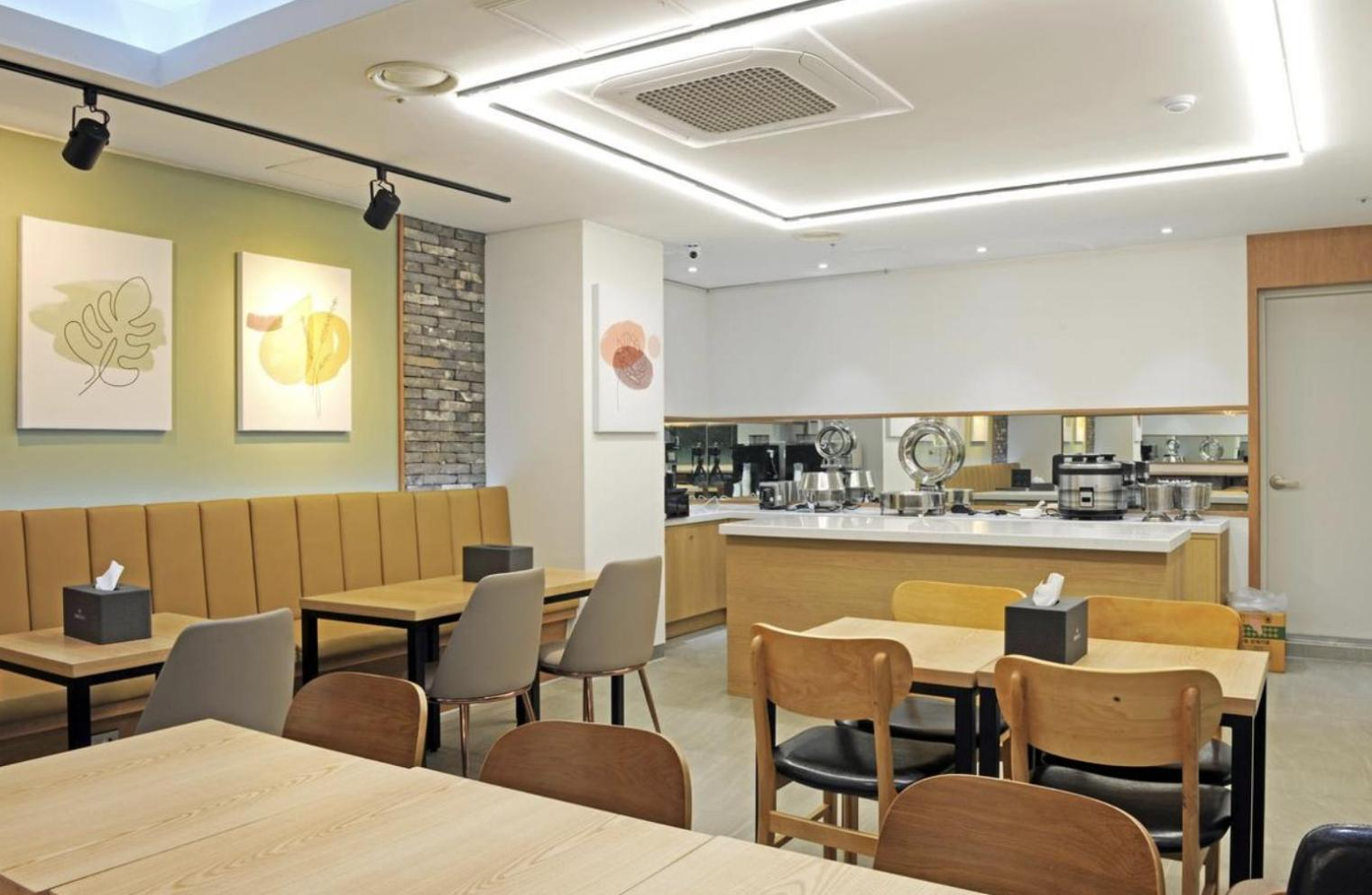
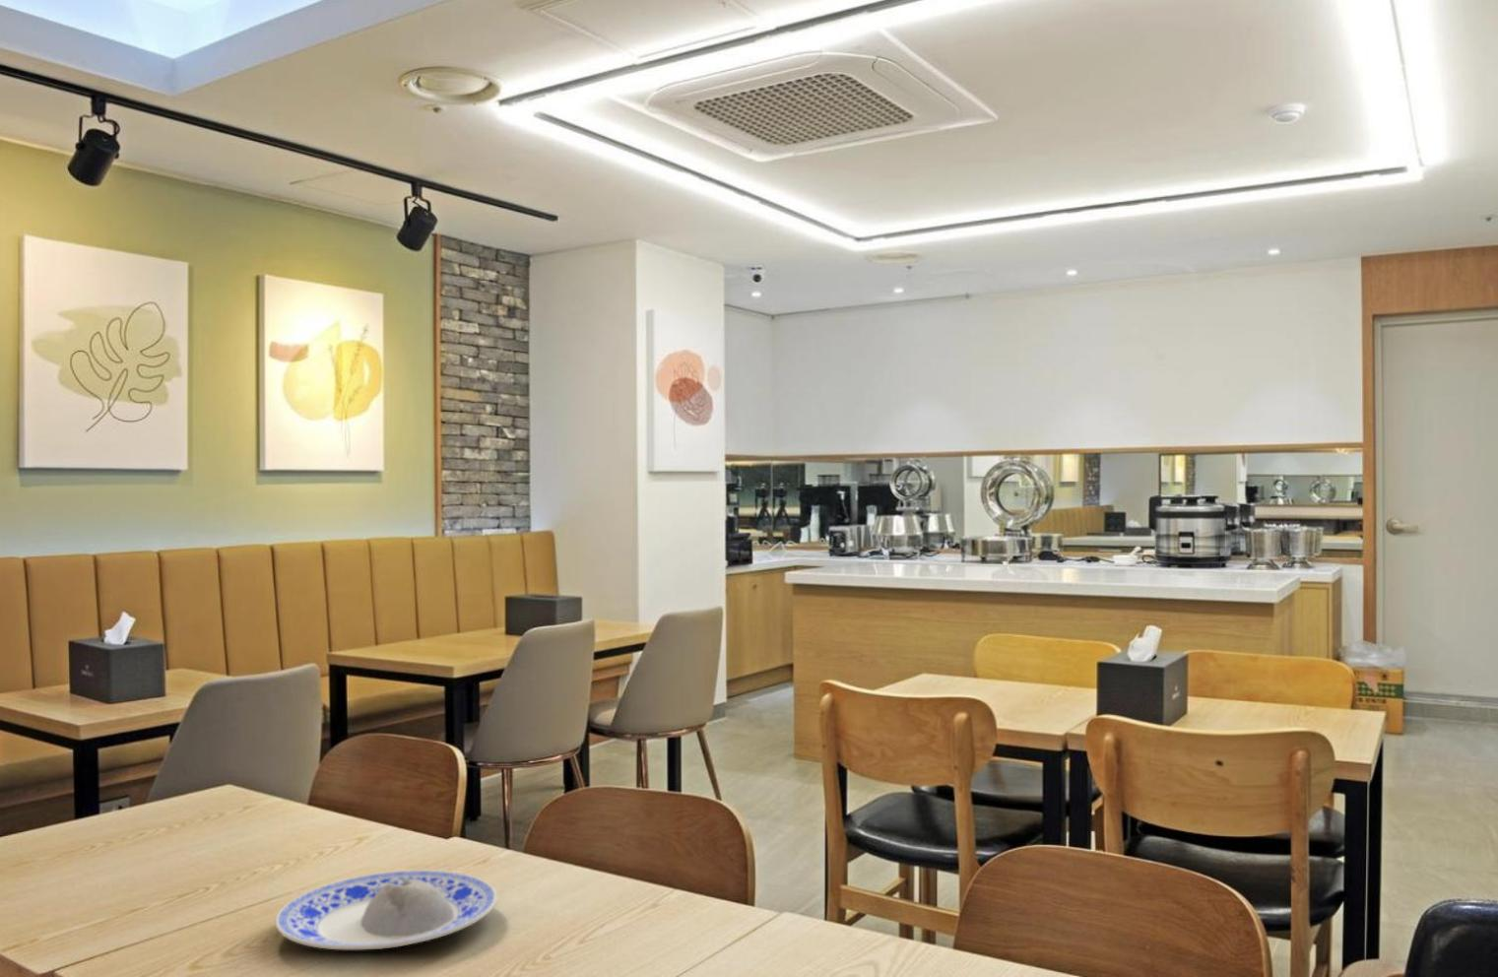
+ plate (389, 904)
